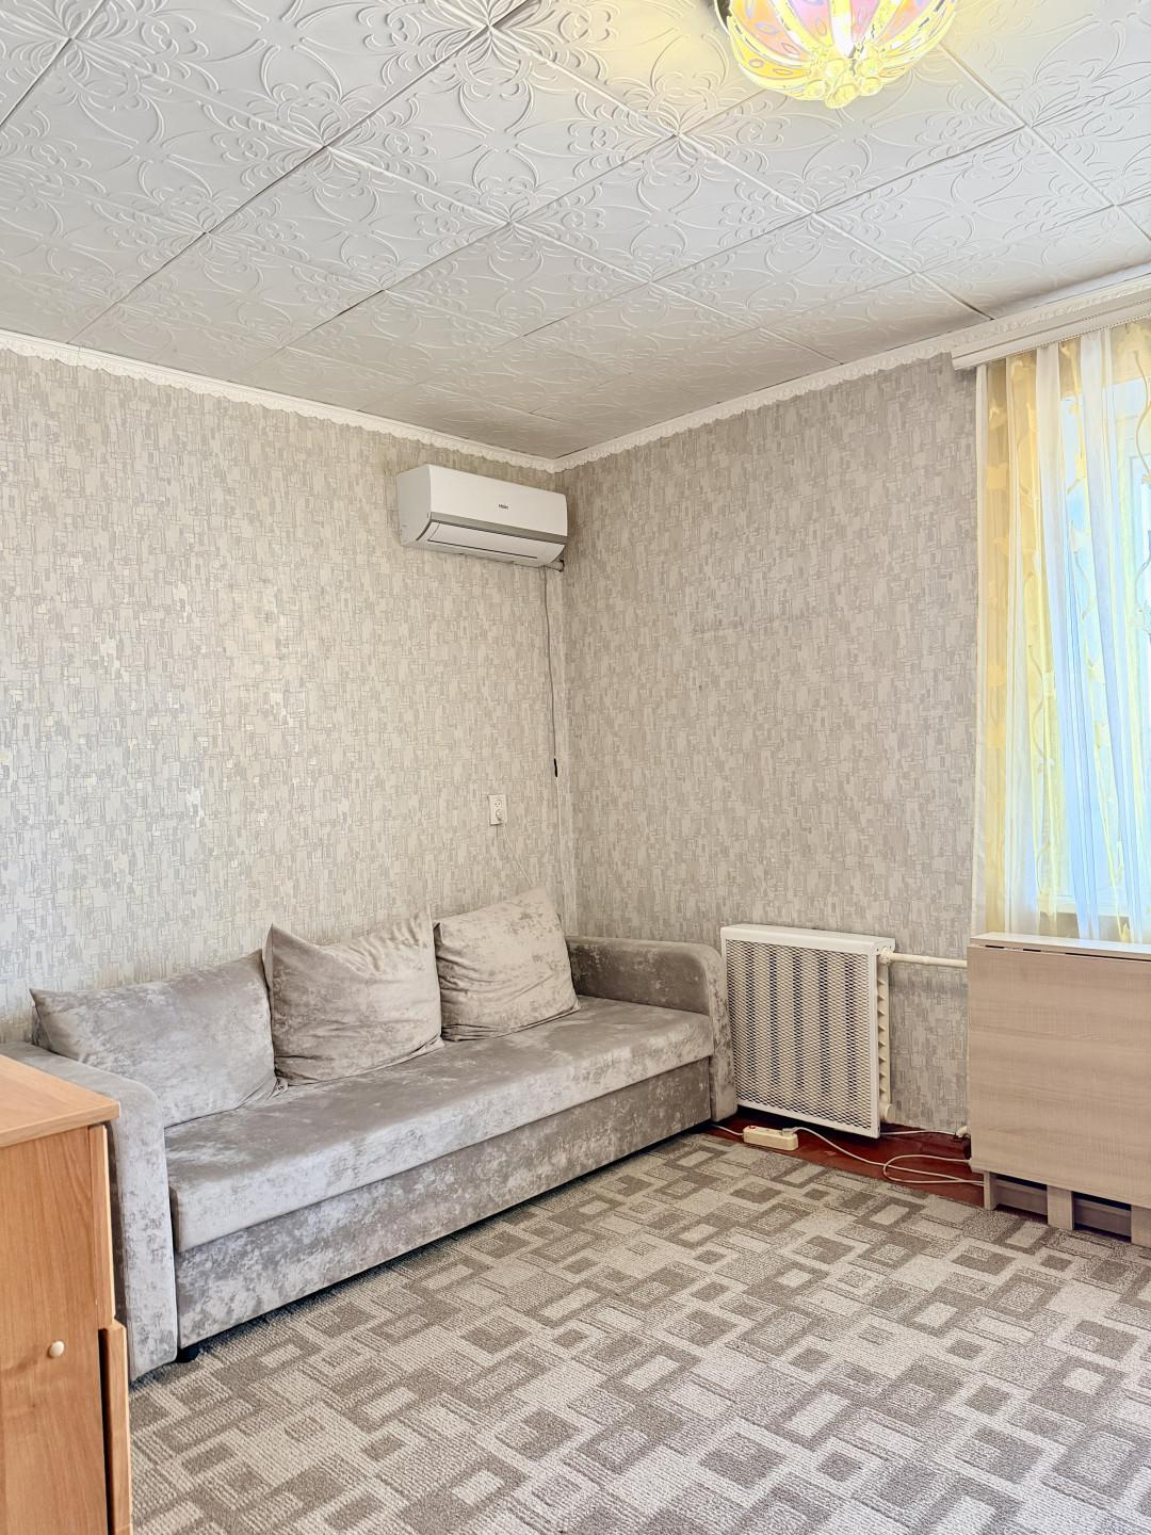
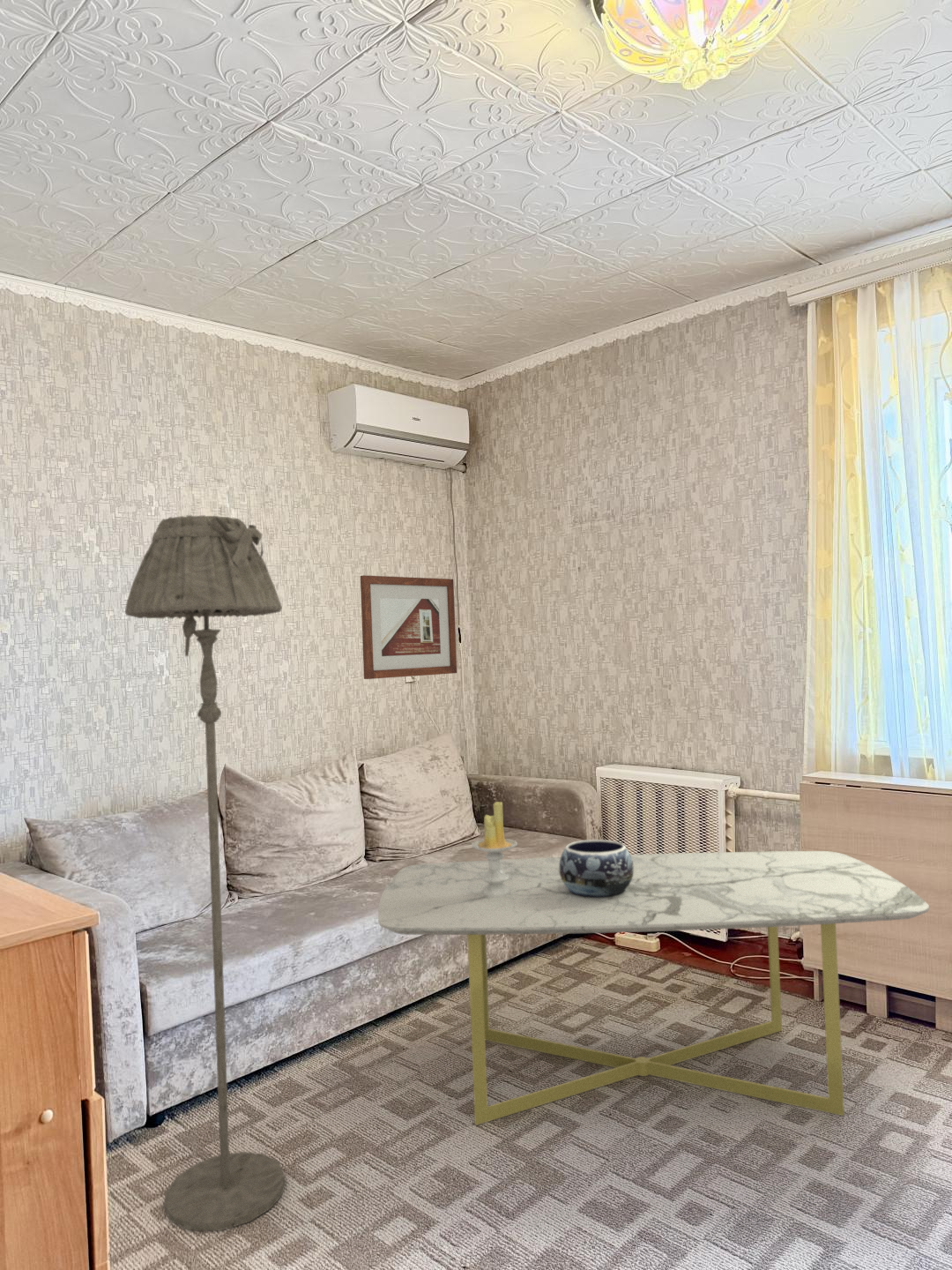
+ coffee table (639, 931)
+ candle (494, 846)
+ floor lamp (213, 855)
+ decorative bowl (596, 867)
+ picture frame (411, 626)
